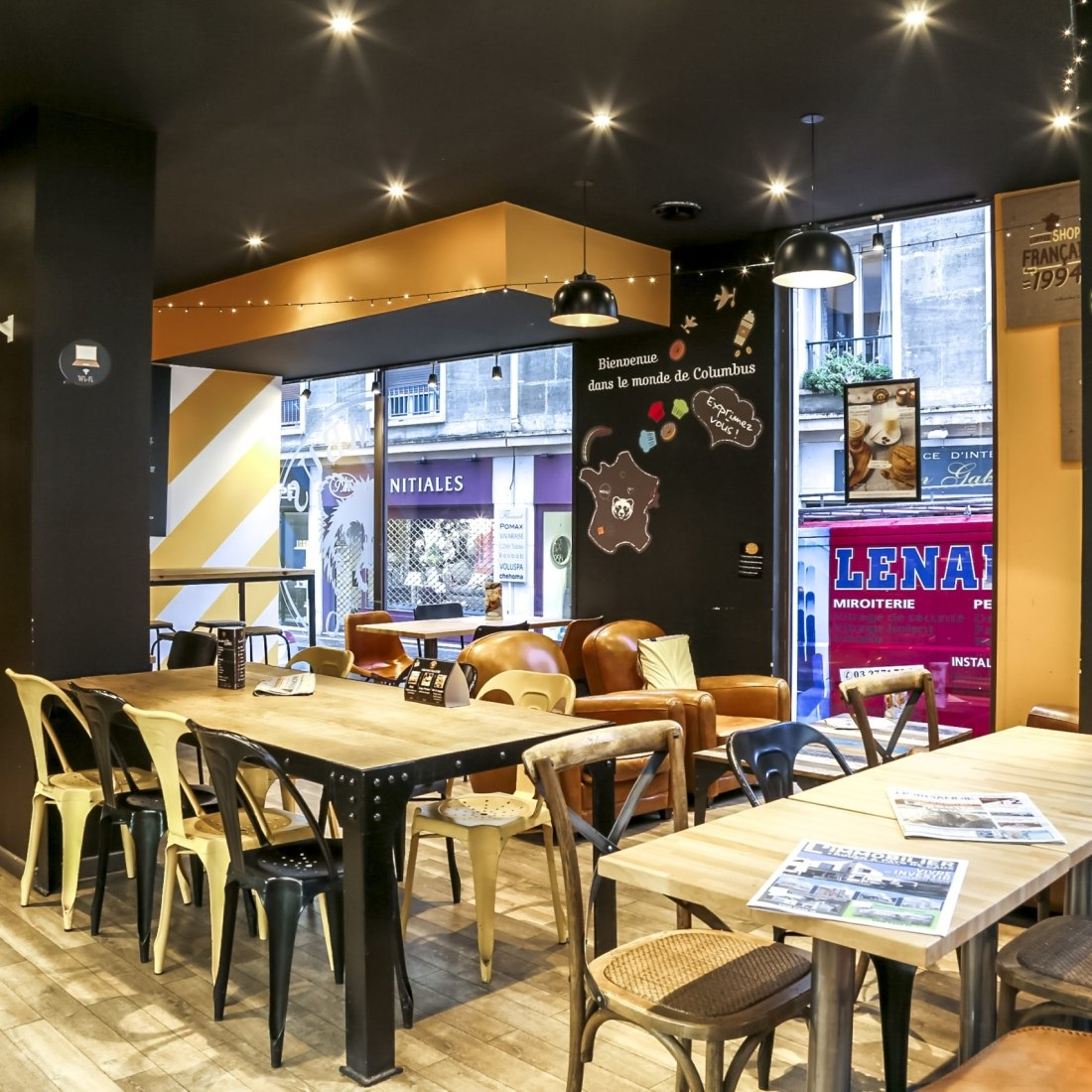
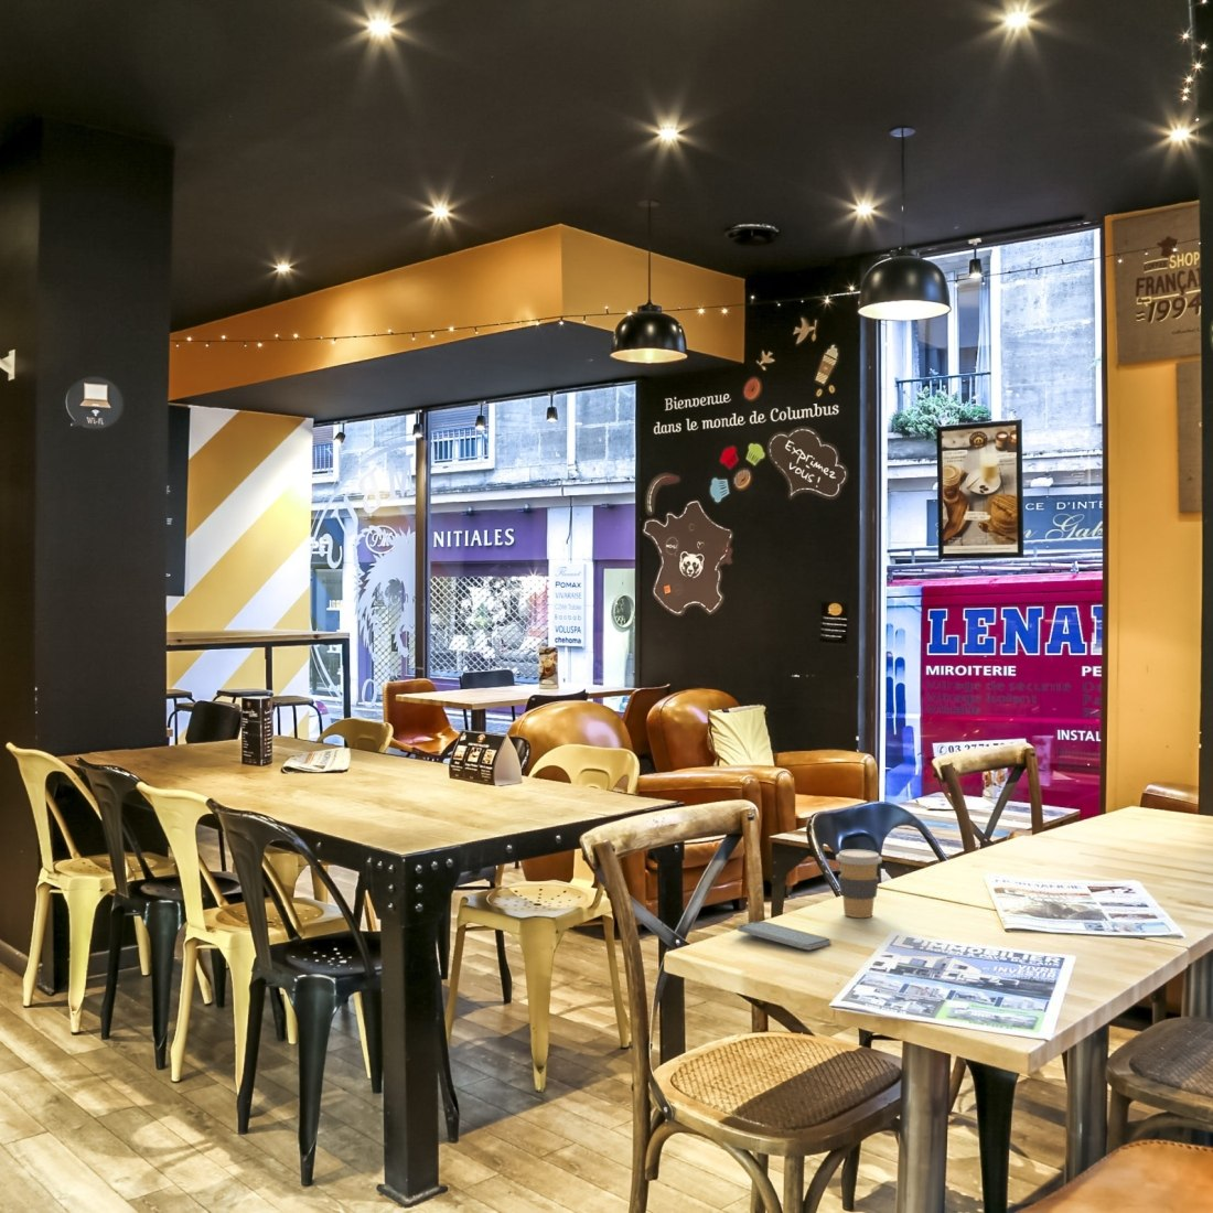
+ smartphone (783, 934)
+ coffee cup (858, 883)
